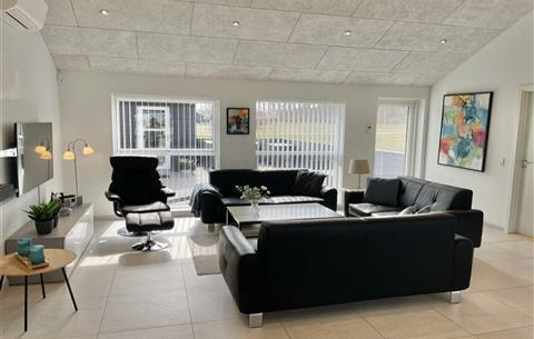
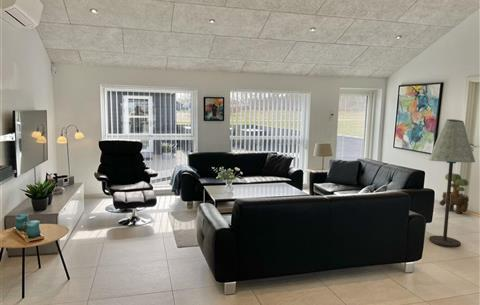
+ floor lamp (449, 181)
+ potted tree (455, 193)
